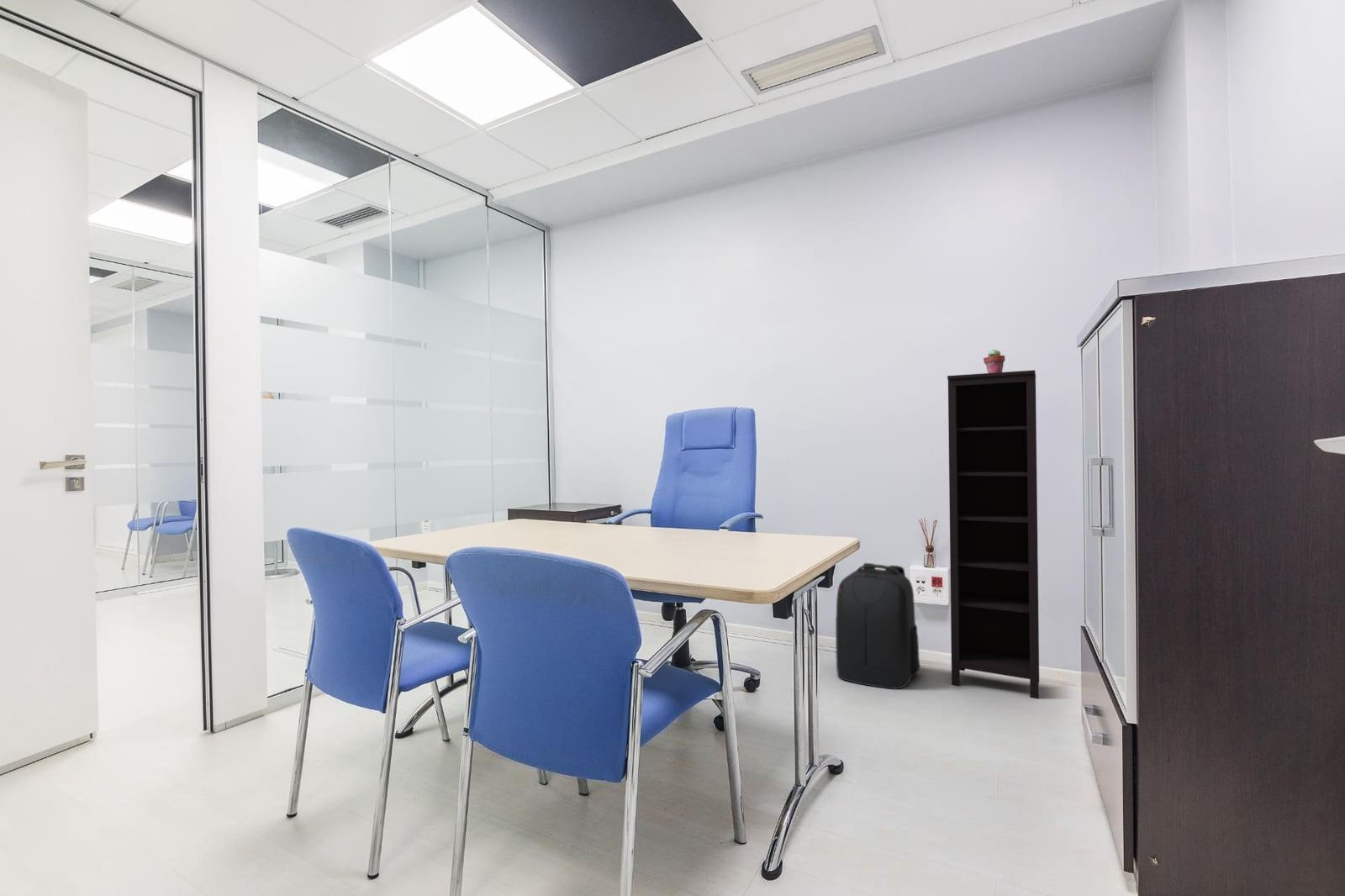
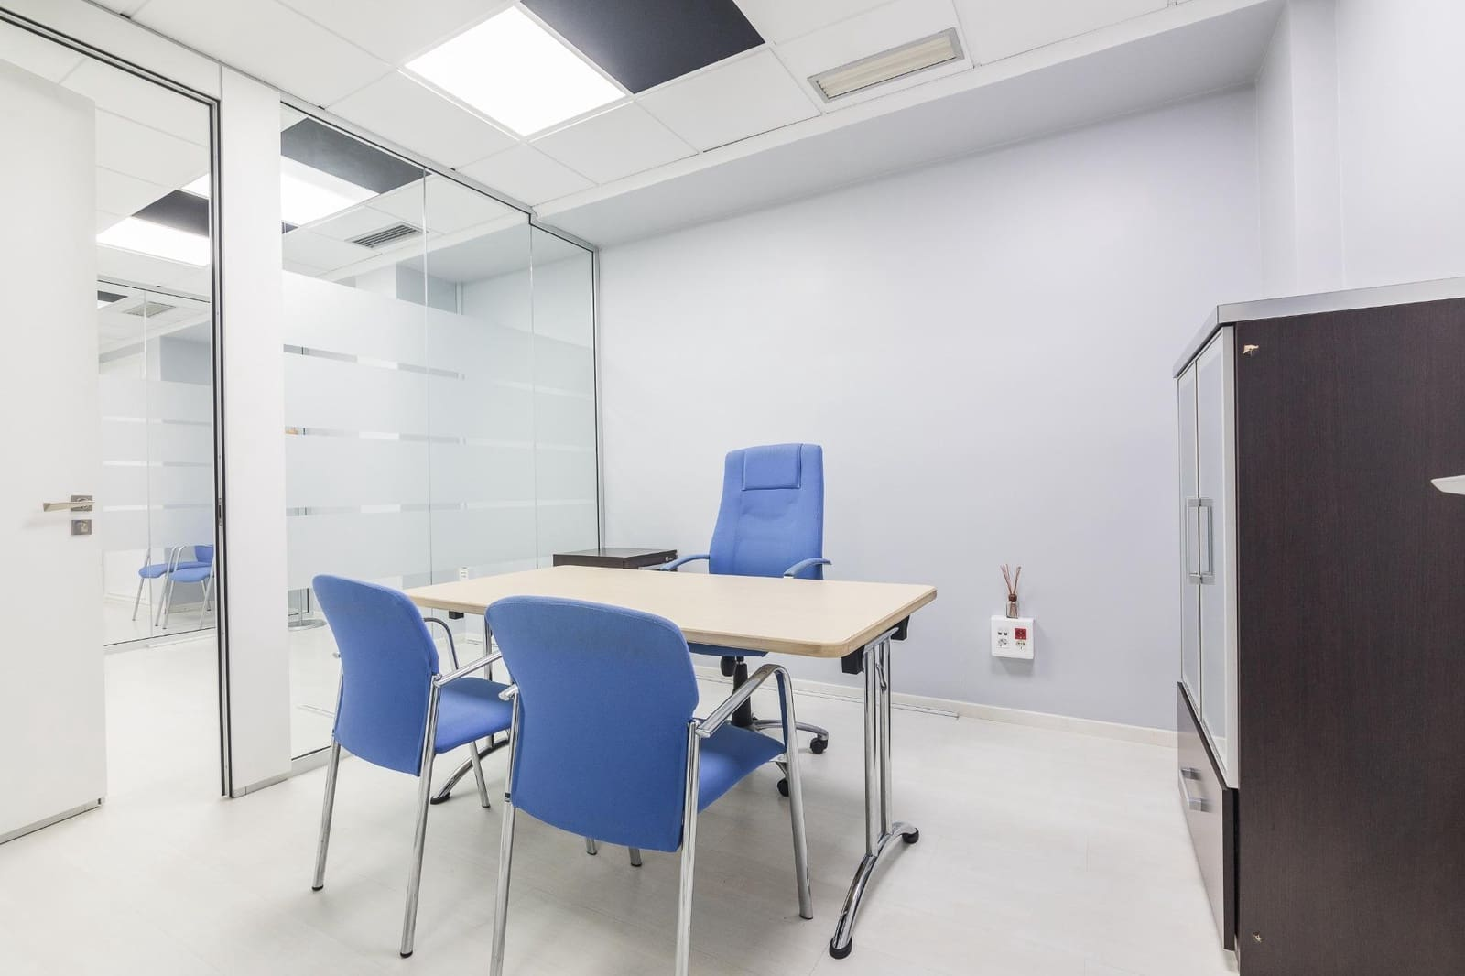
- backpack (877, 618)
- bookcase (994, 529)
- potted succulent (994, 361)
